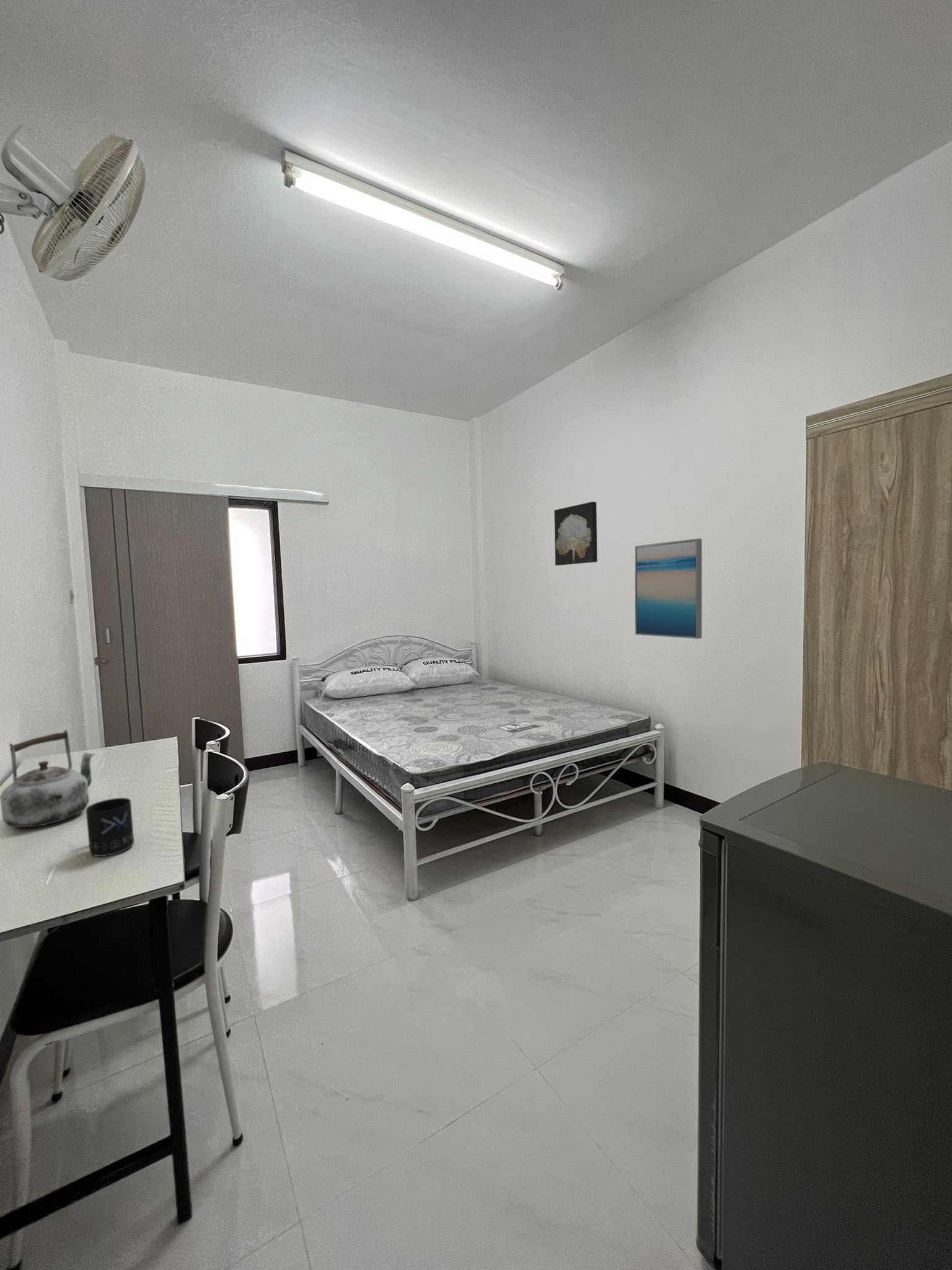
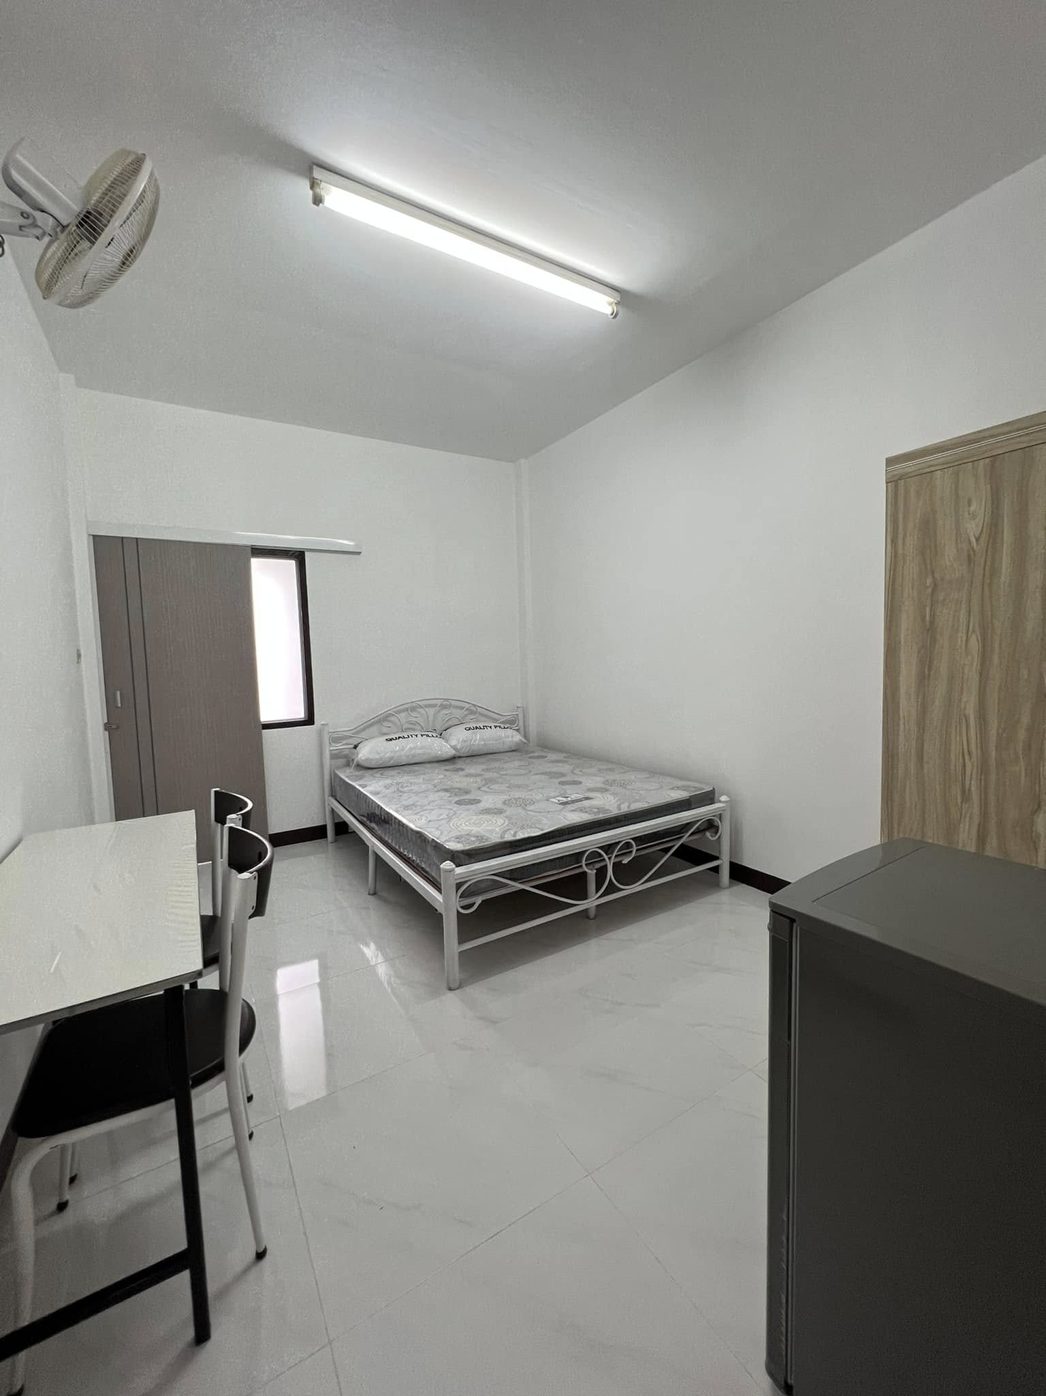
- wall art (575, 535)
- wall art (666, 589)
- kettle (53, 774)
- mug (108, 824)
